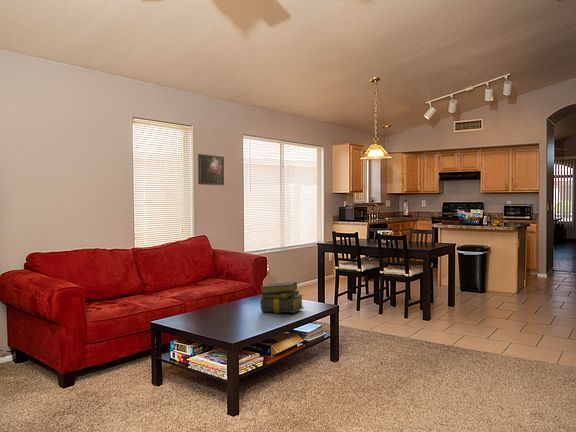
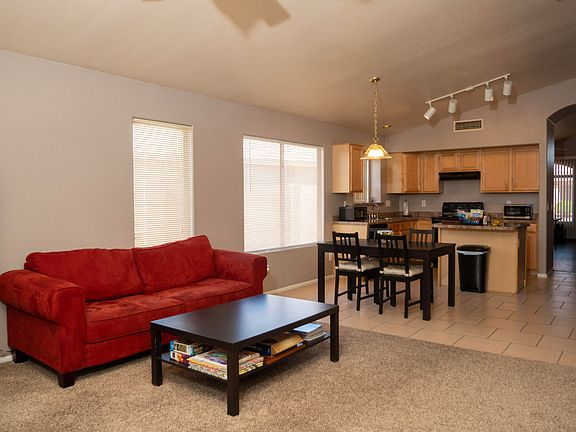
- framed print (211, 170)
- stack of books (280, 296)
